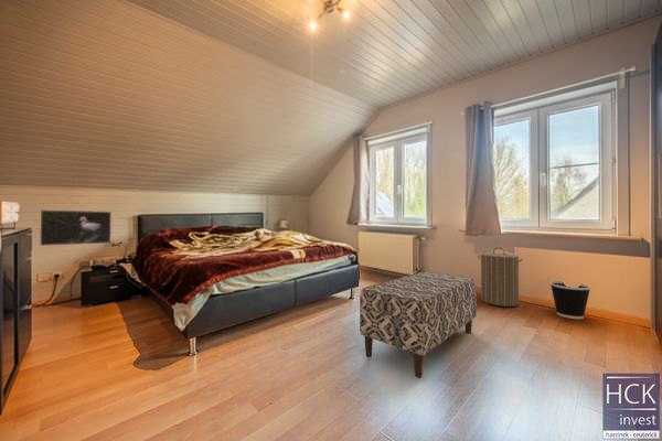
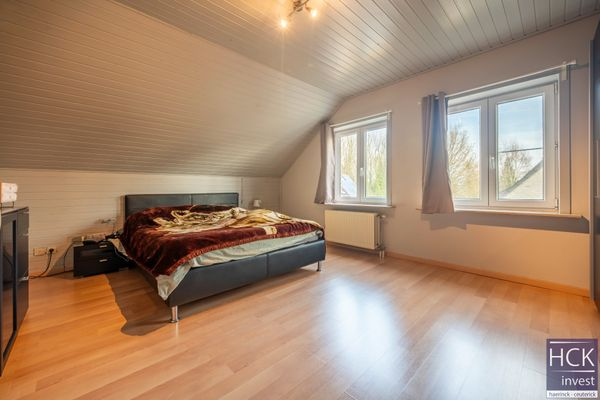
- wastebasket (569, 300)
- laundry hamper (499, 275)
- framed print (77, 227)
- bench (423, 313)
